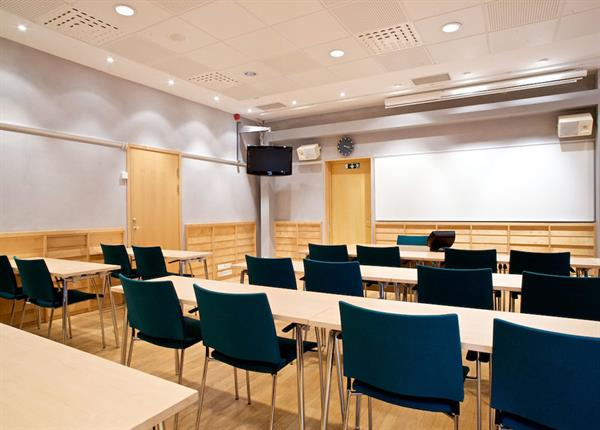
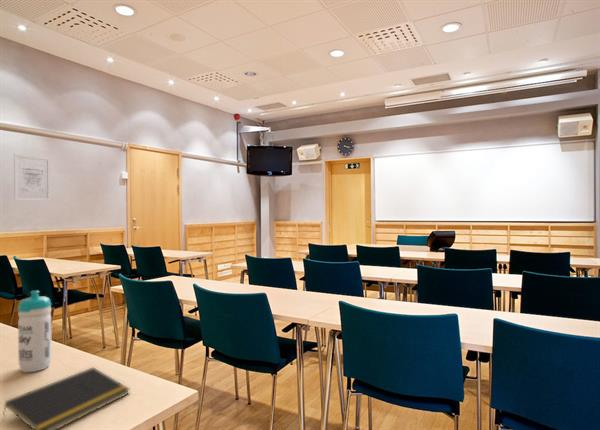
+ water bottle (35, 329)
+ notepad (71, 396)
+ wall art (32, 178)
